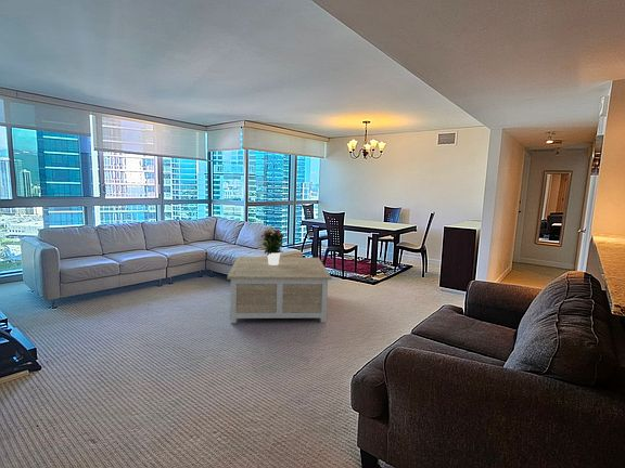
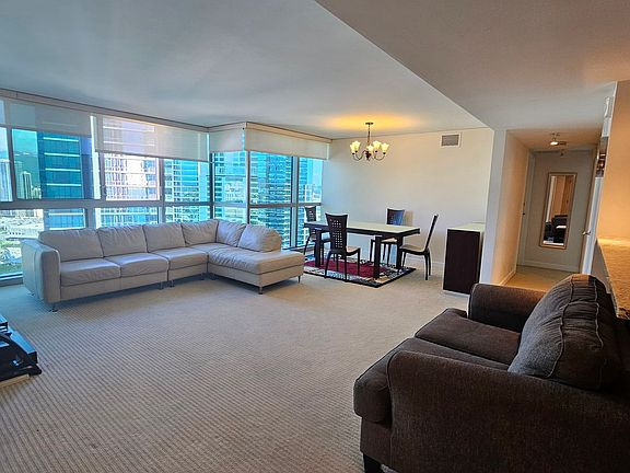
- potted flower (272, 246)
- coffee table (278, 286)
